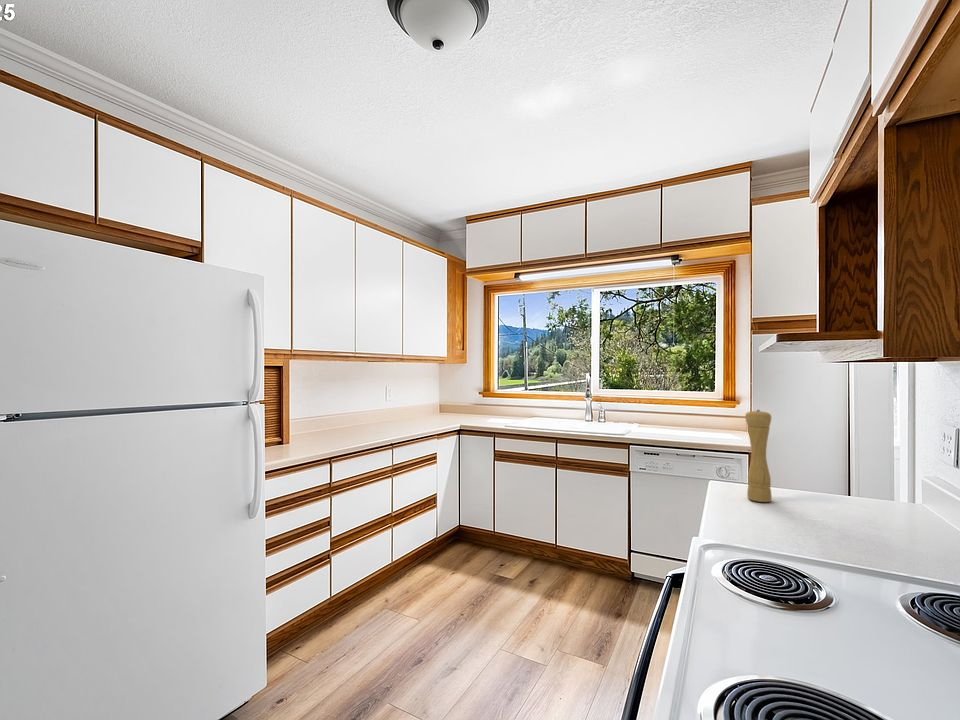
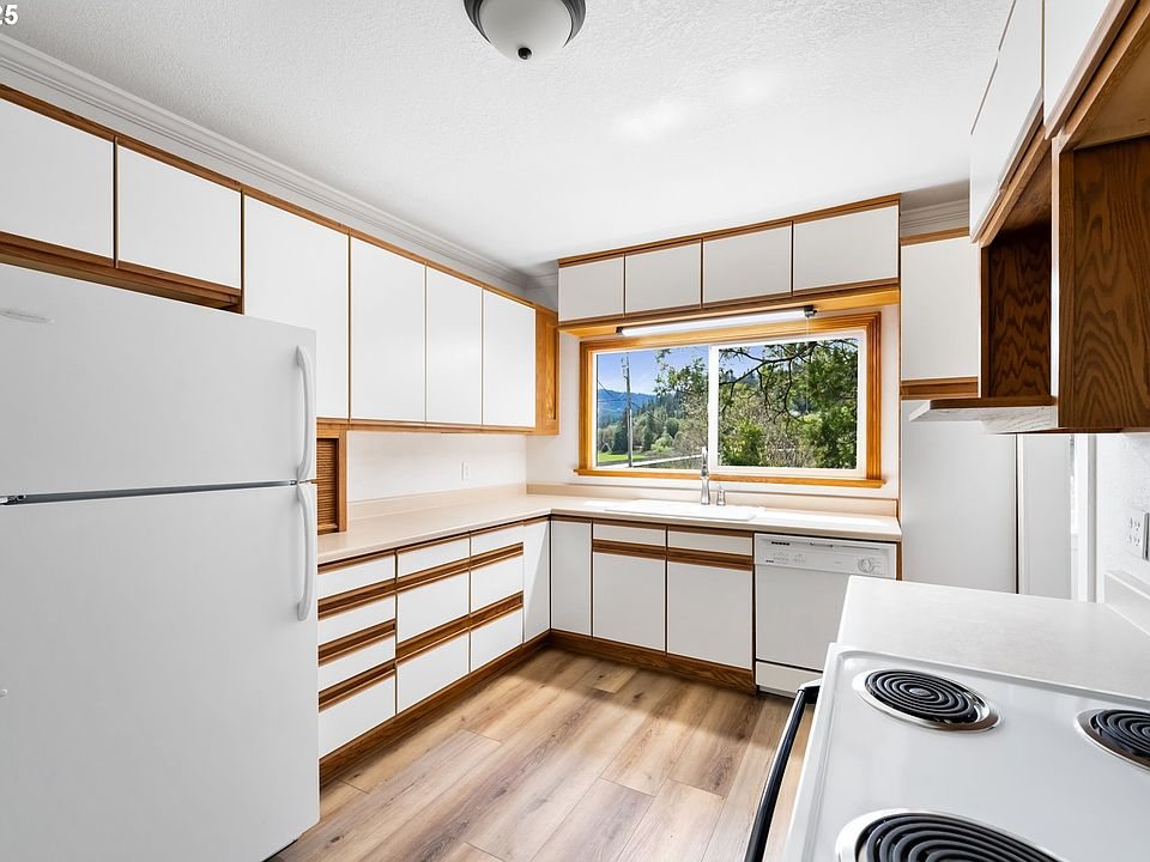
- pepper mill (758, 454)
